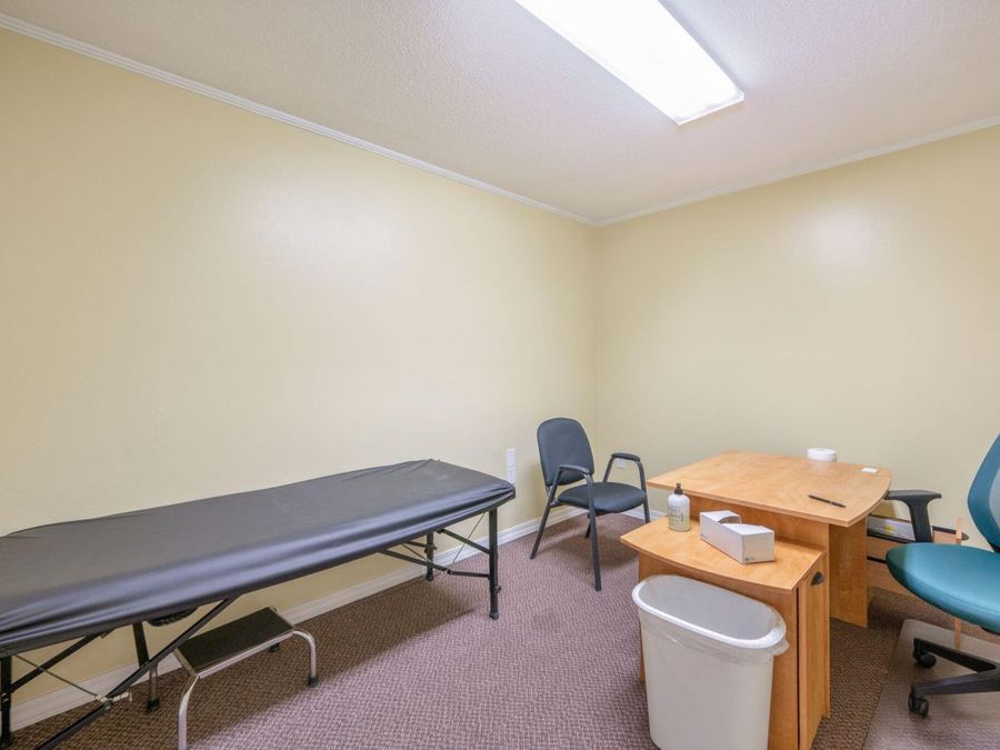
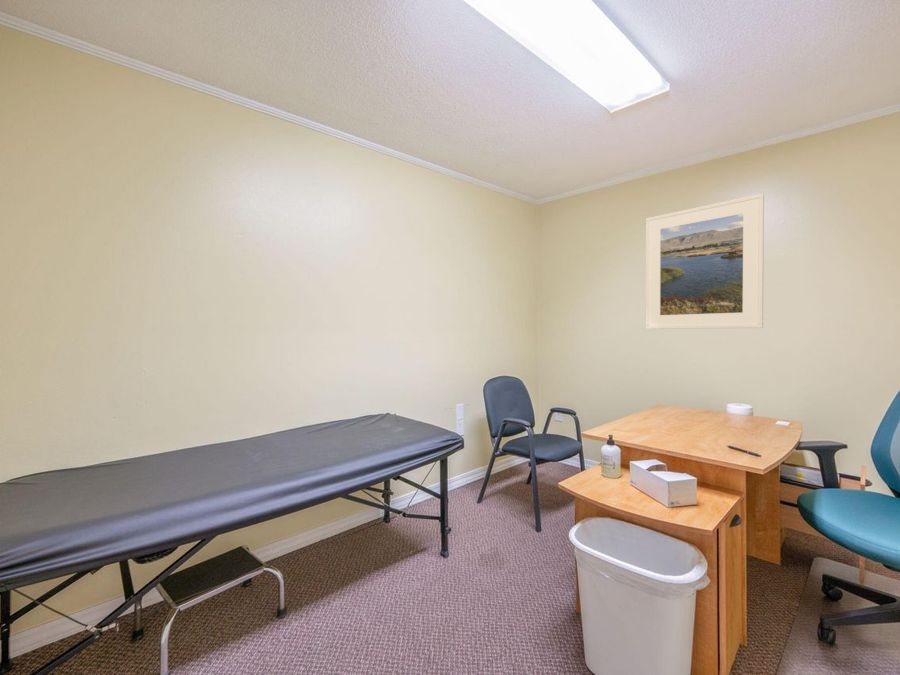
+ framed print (699, 268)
